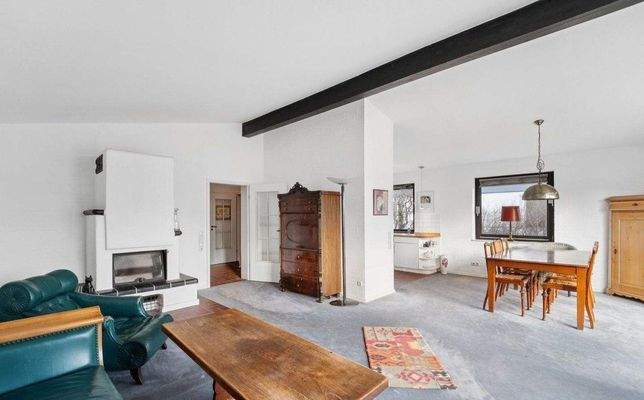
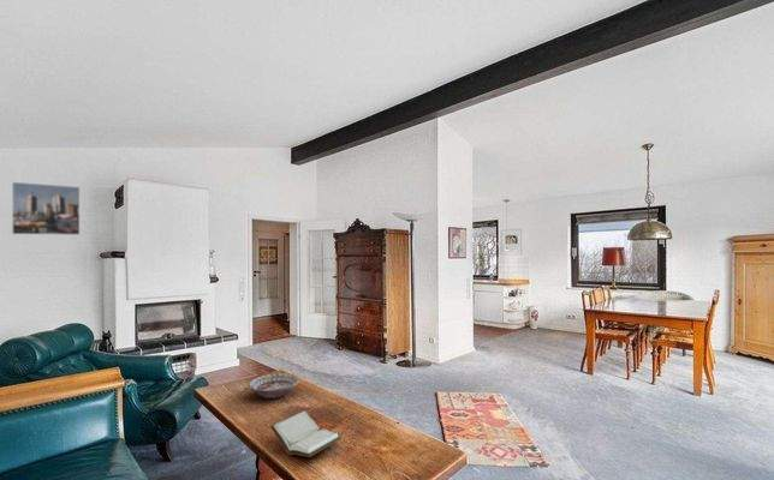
+ decorative bowl (274, 386)
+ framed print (47, 209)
+ book (305, 434)
